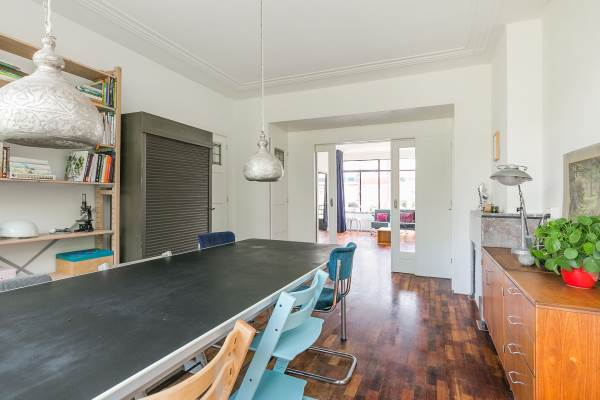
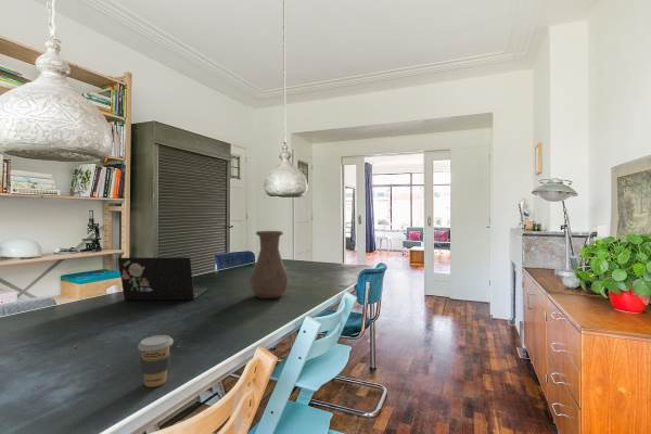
+ vase (269, 263)
+ coffee cup (155, 360)
+ laptop (166, 275)
